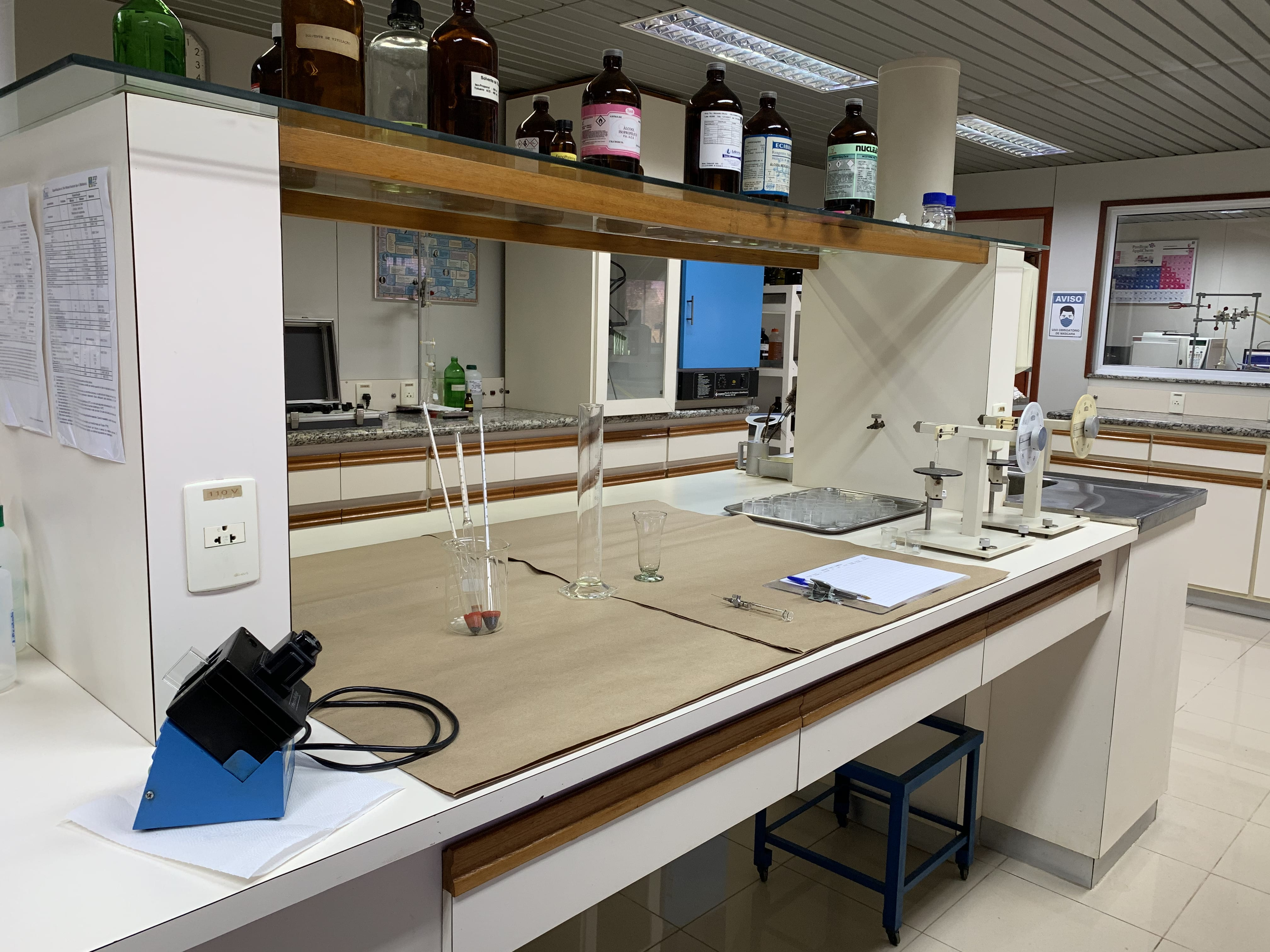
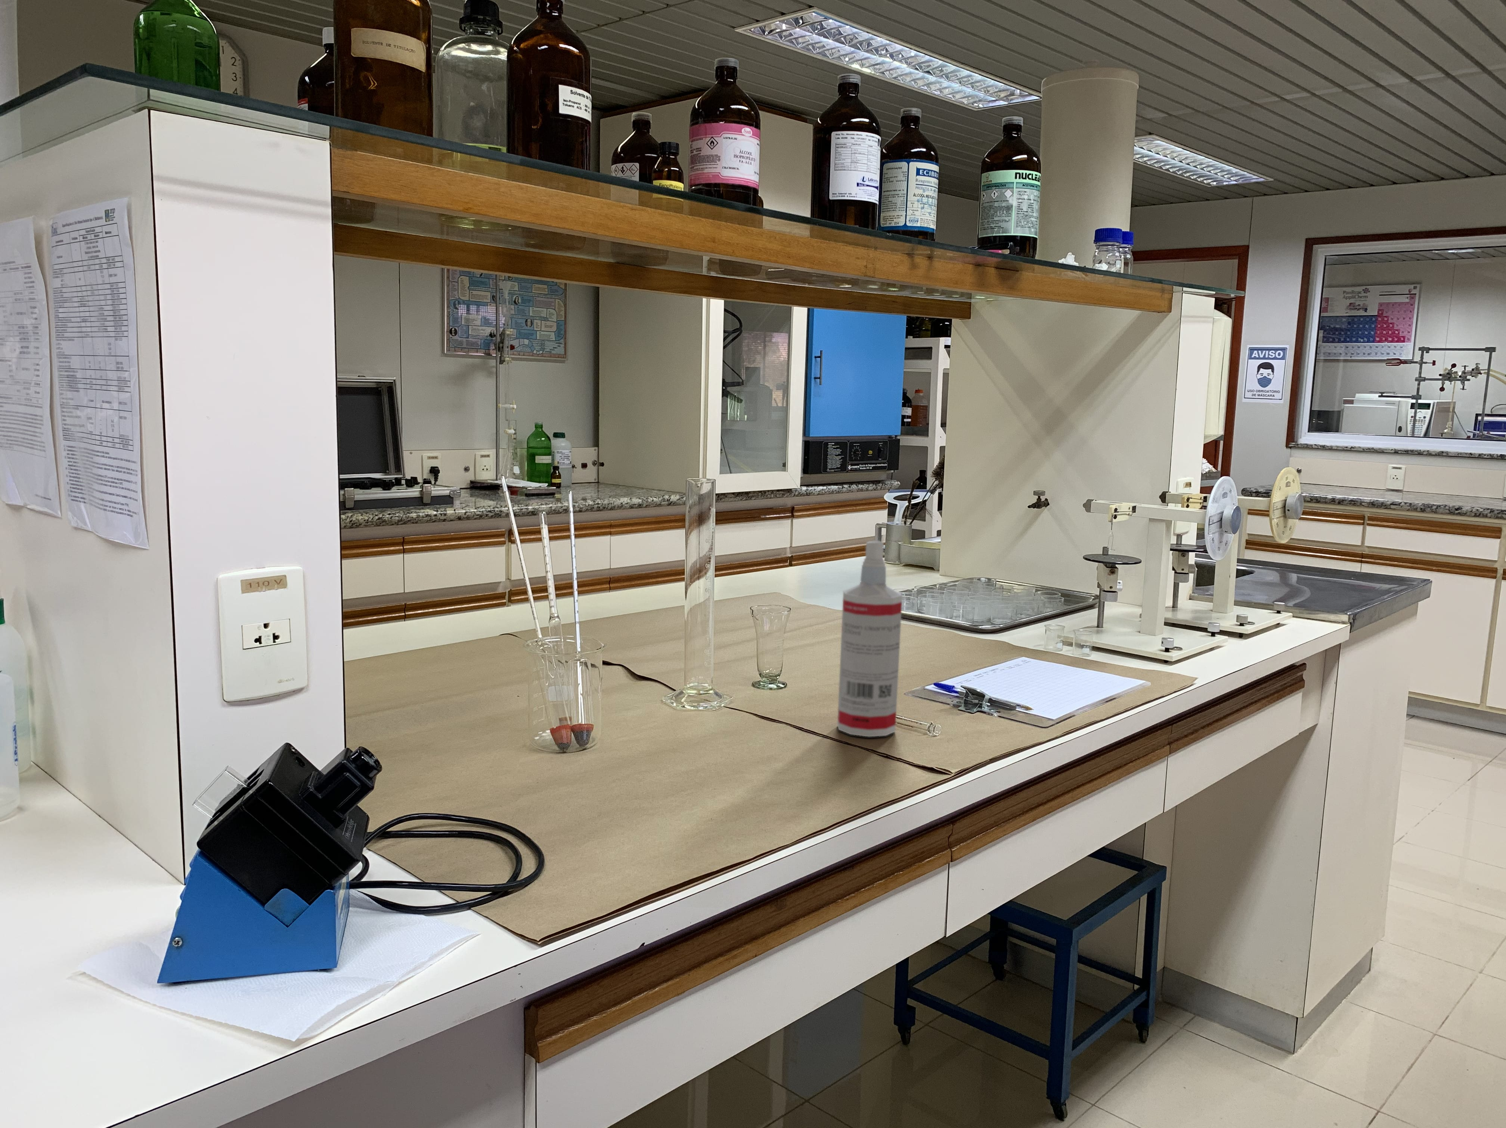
+ spray bottle (870, 635)
